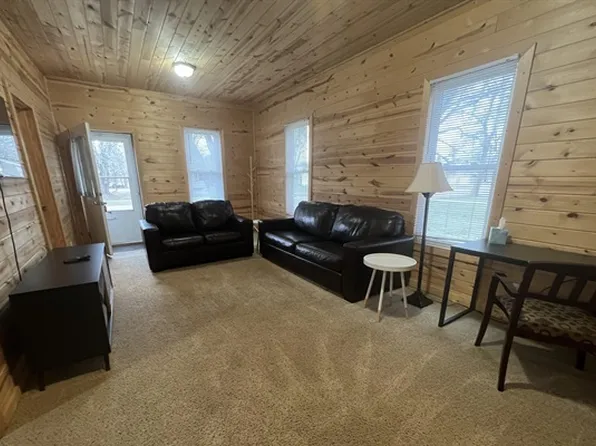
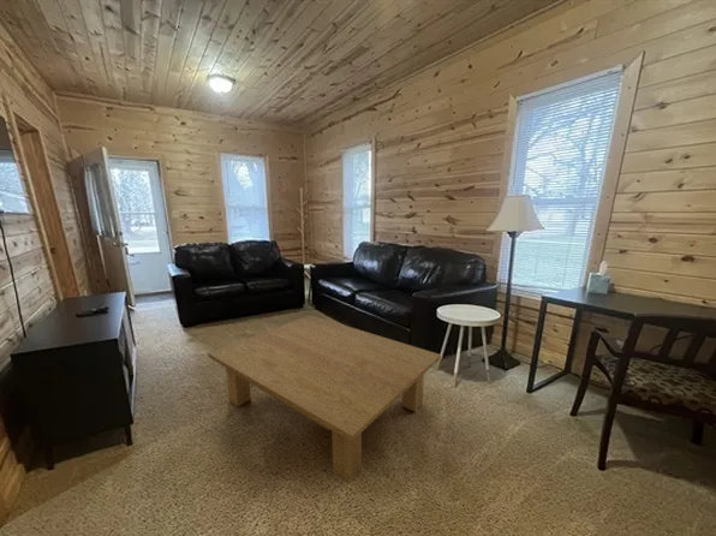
+ coffee table (323, 379)
